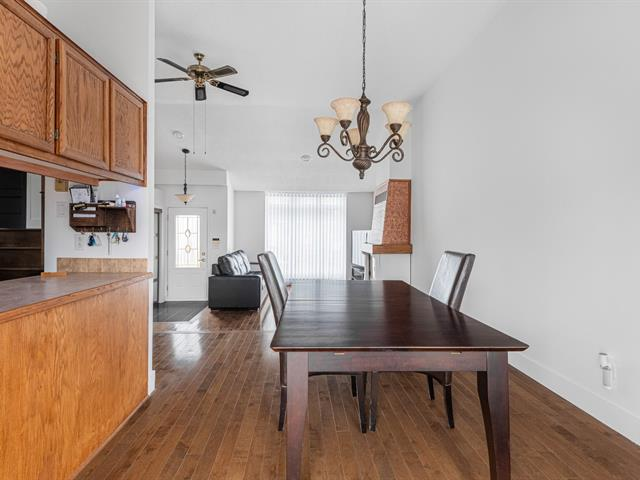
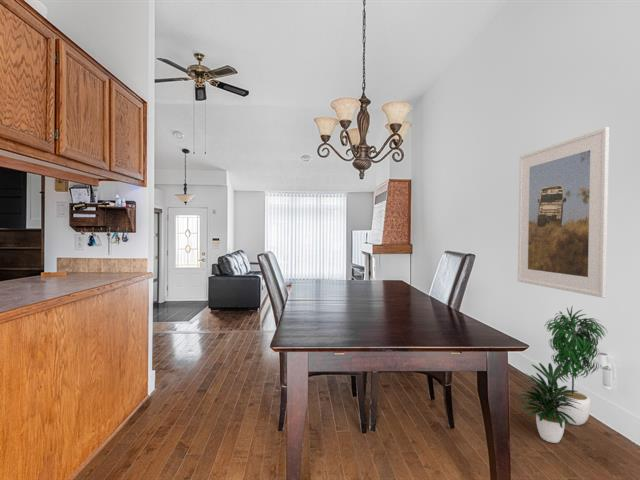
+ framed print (556, 216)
+ potted plant (561, 367)
